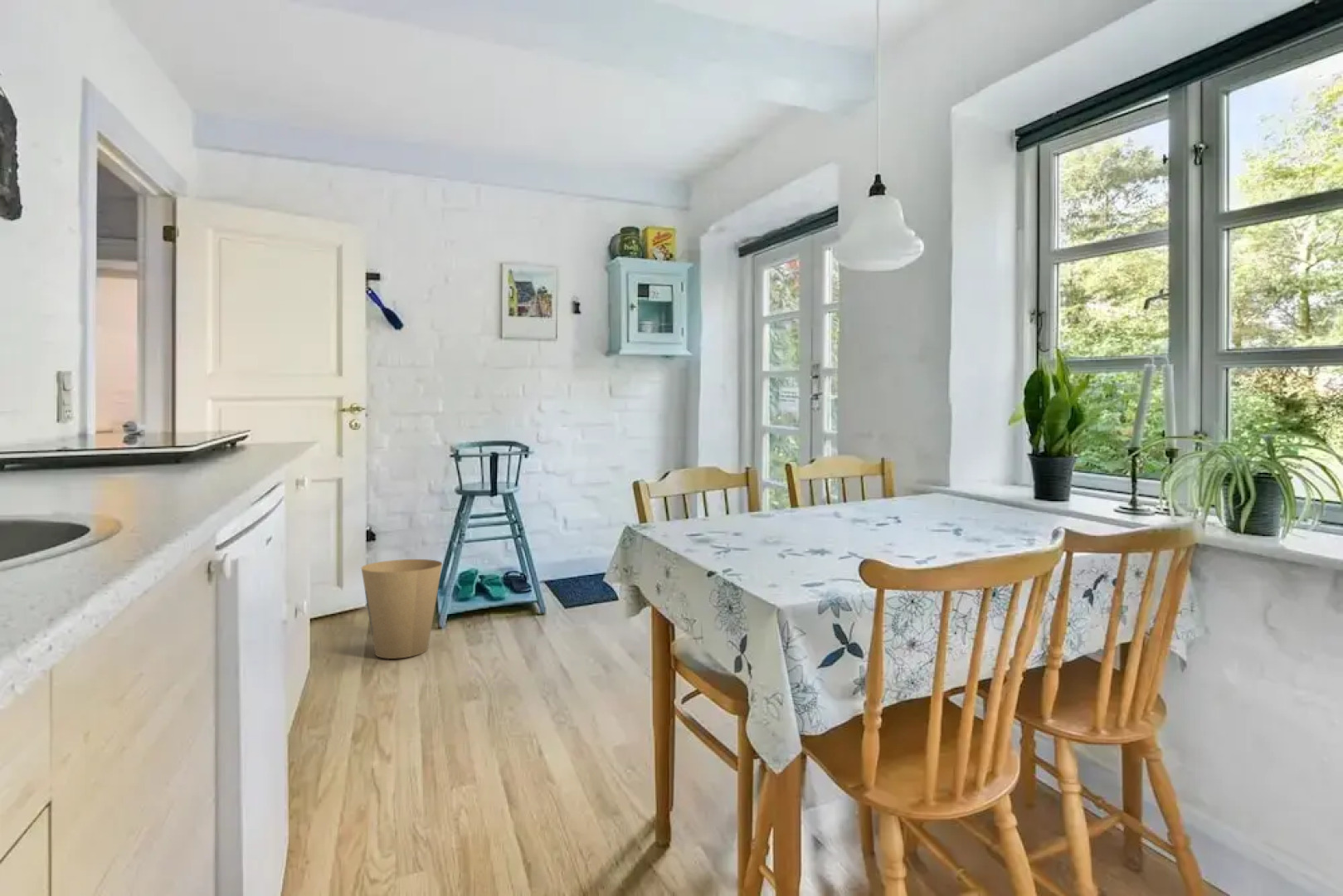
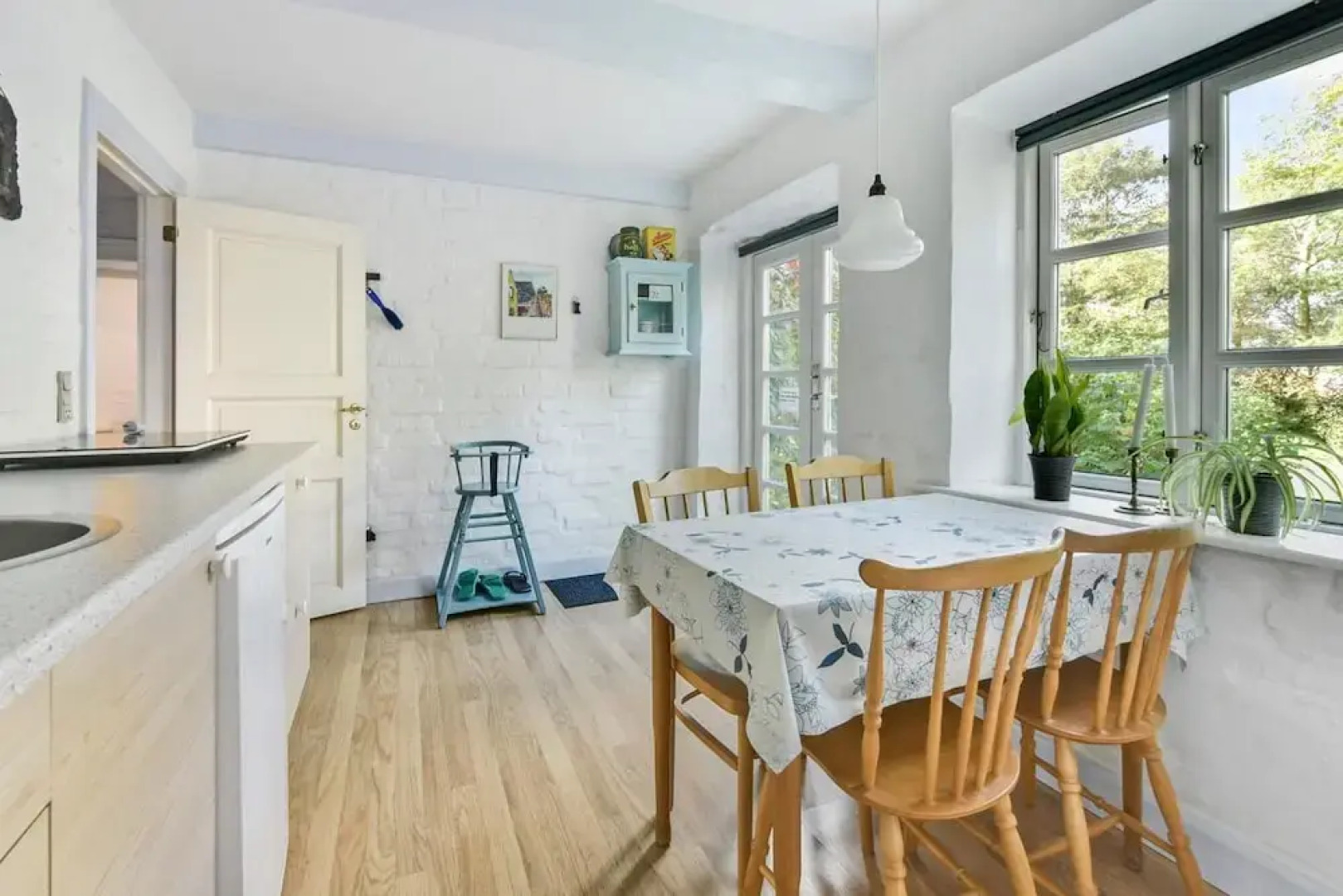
- trash can (401, 607)
